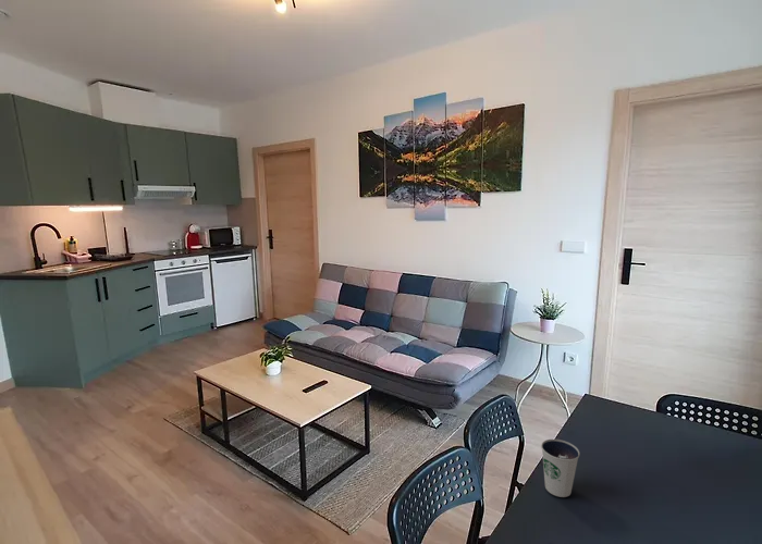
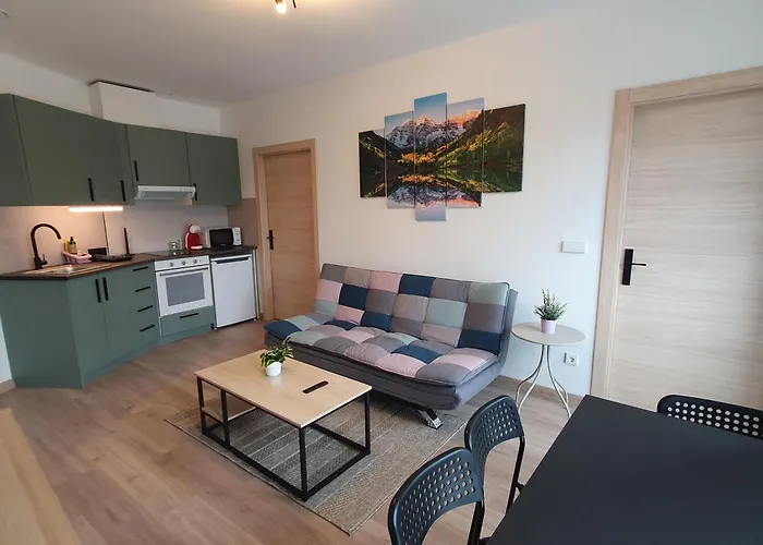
- dixie cup (558, 469)
